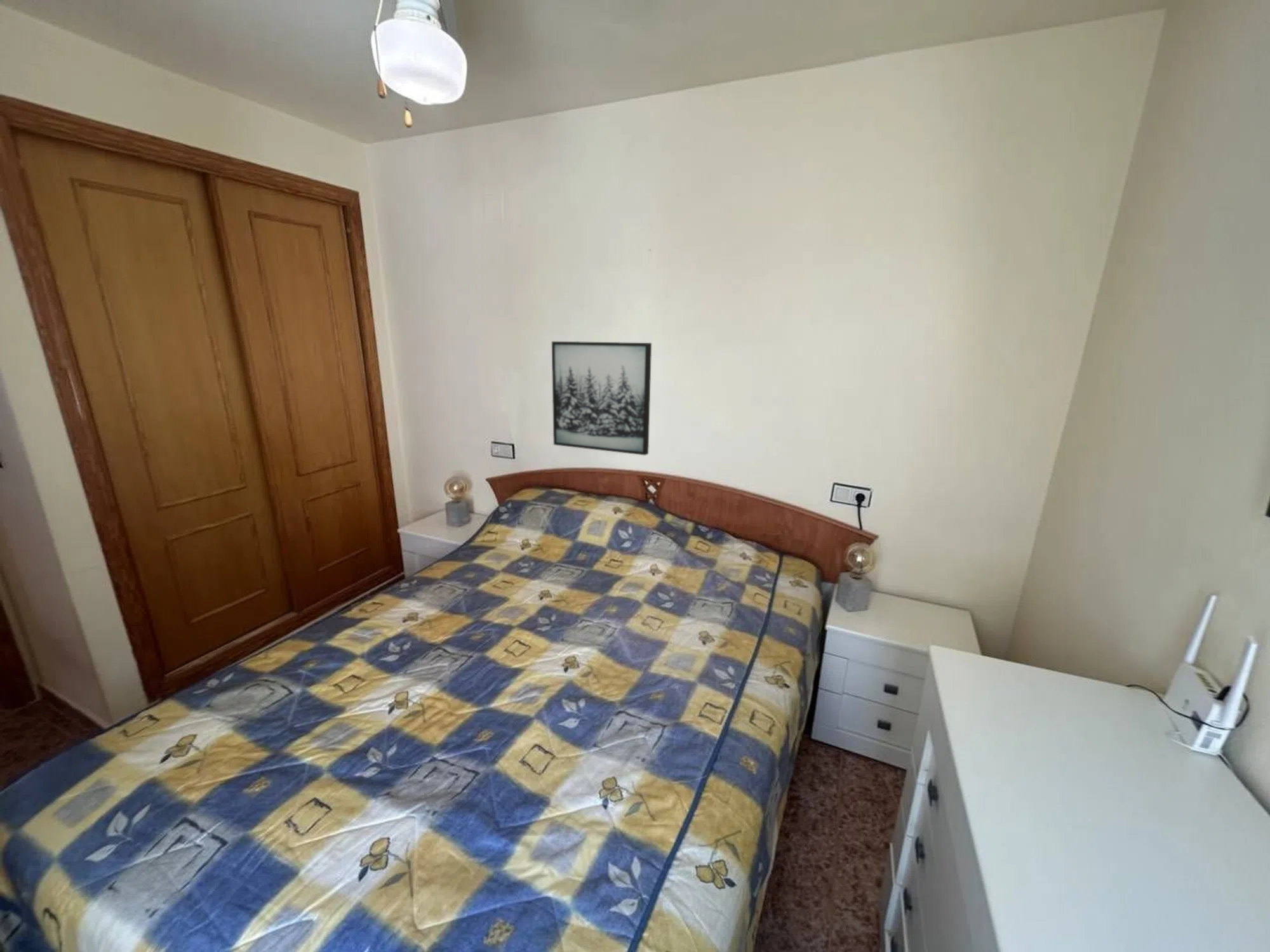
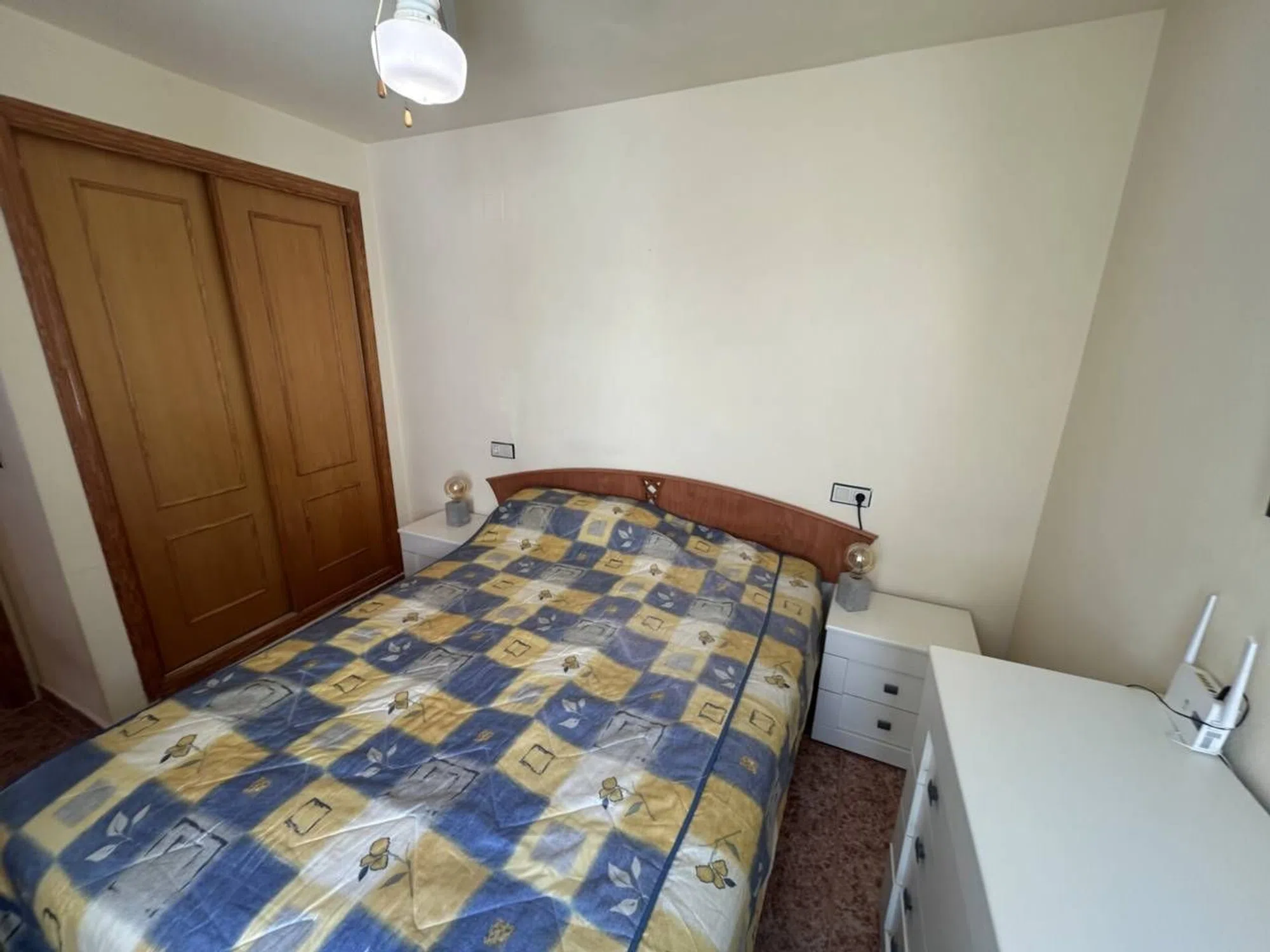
- wall art (599, 397)
